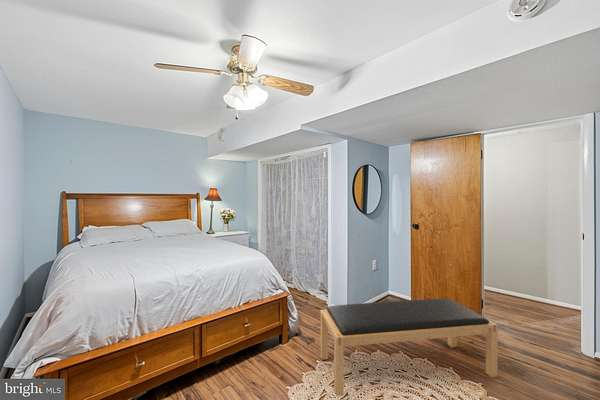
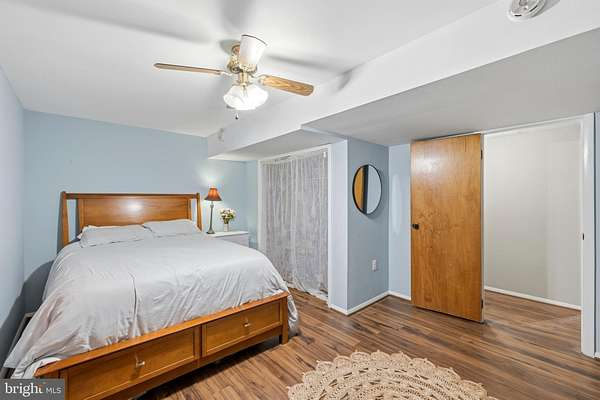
- bench (403, 338)
